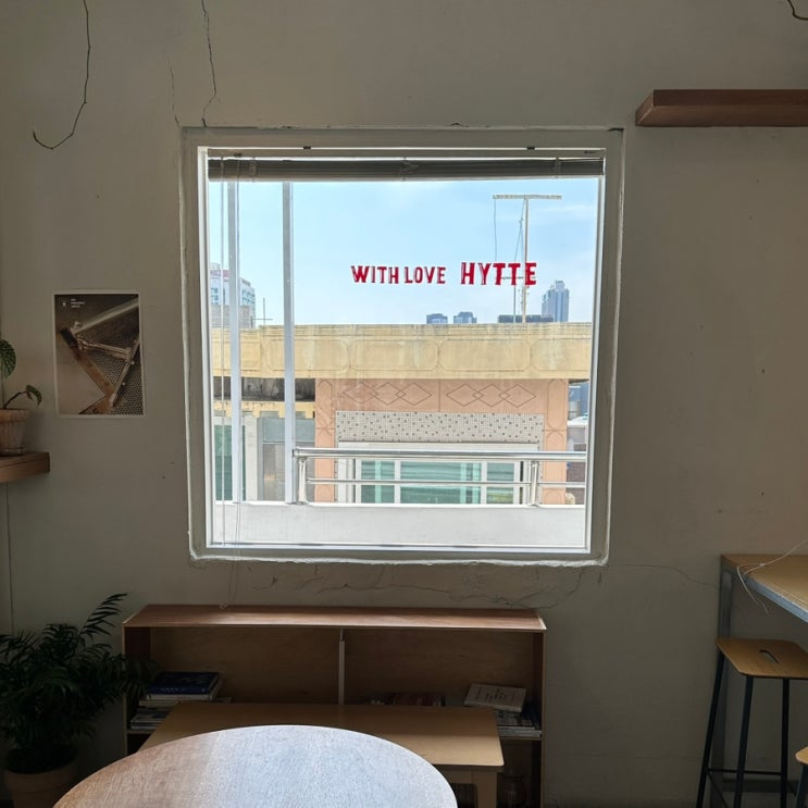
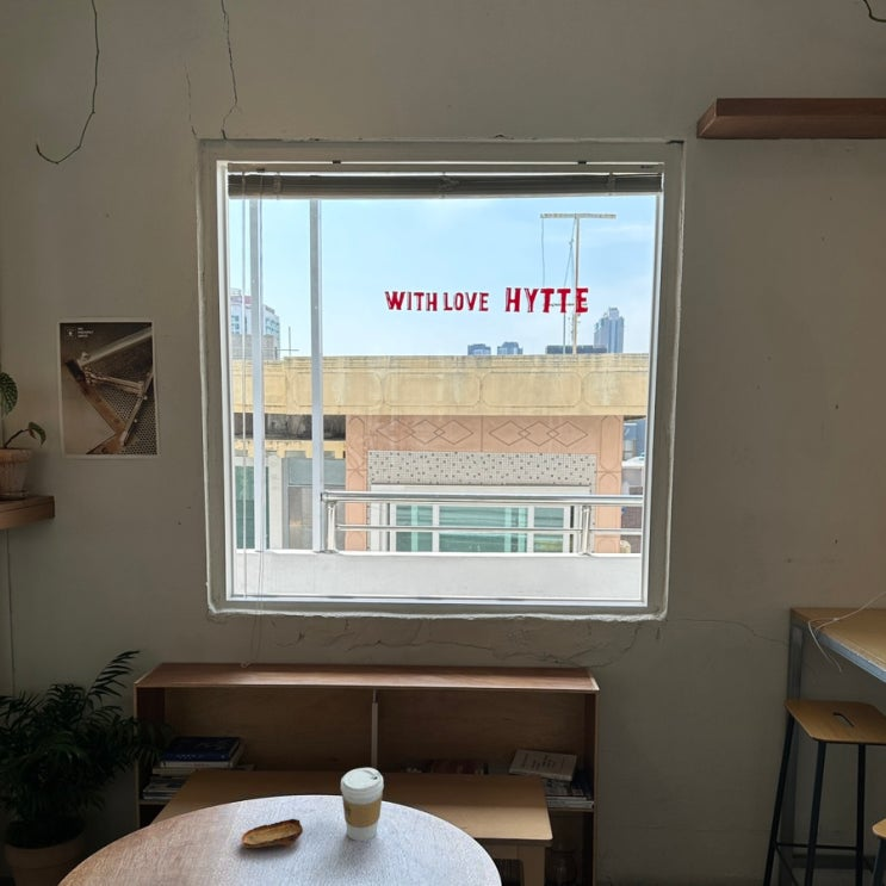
+ pastry (272, 834)
+ coffee cup (361, 803)
